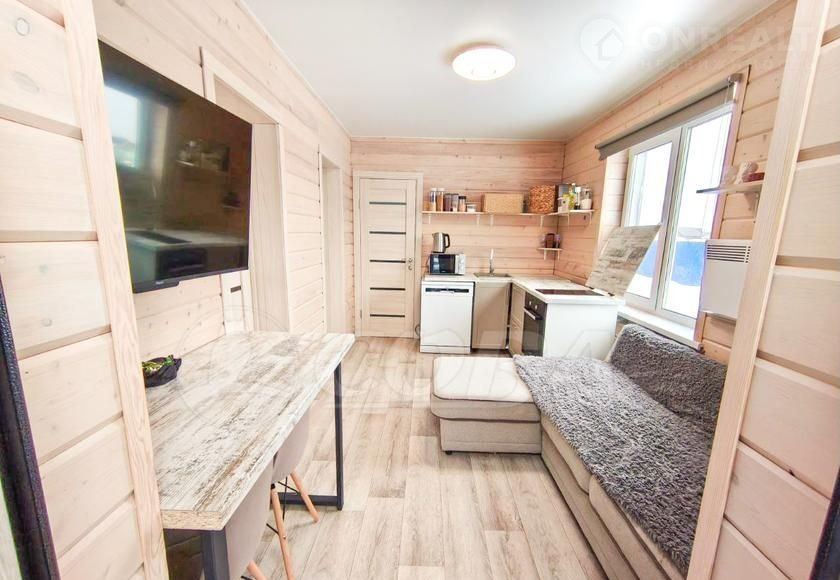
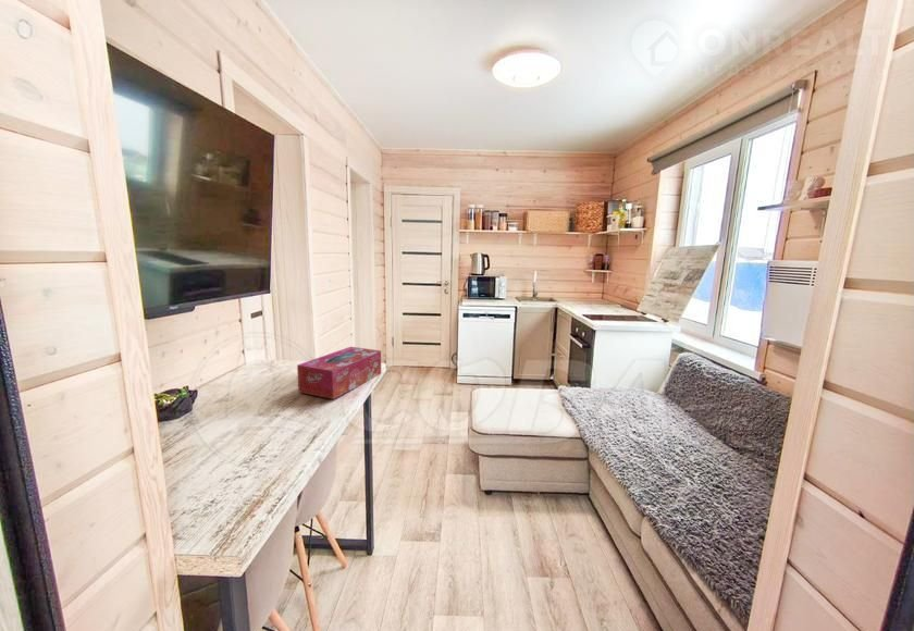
+ tissue box (343, 370)
